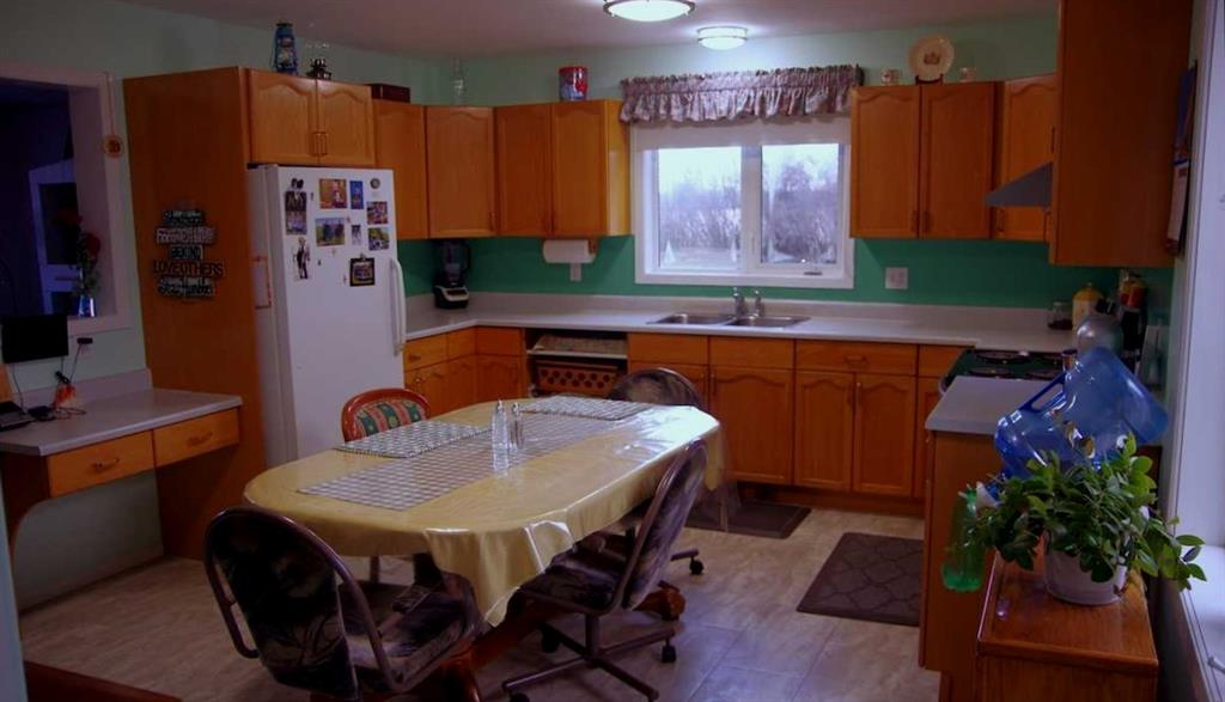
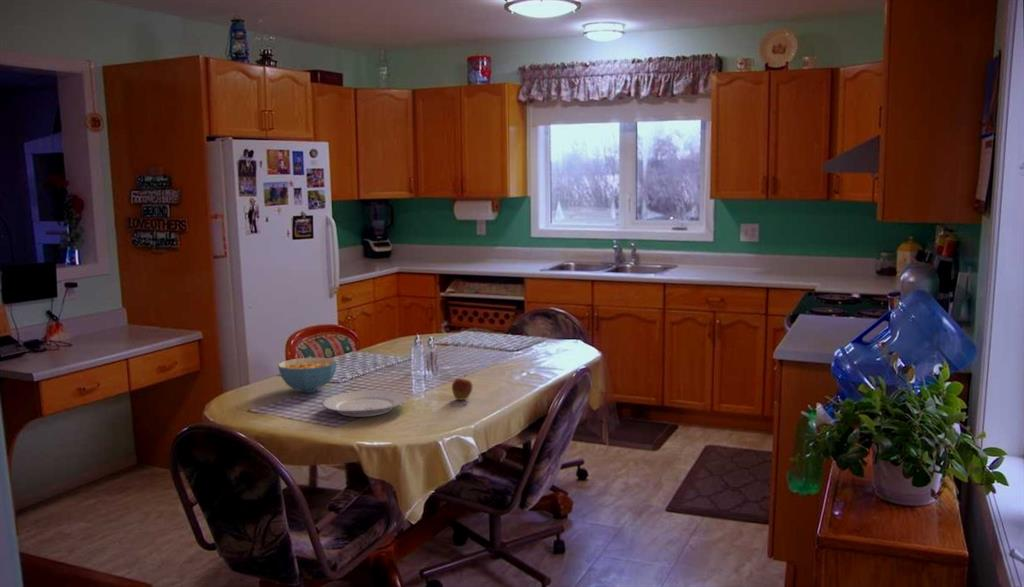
+ cereal bowl (307, 376)
+ fruit (462, 387)
+ plate (365, 404)
